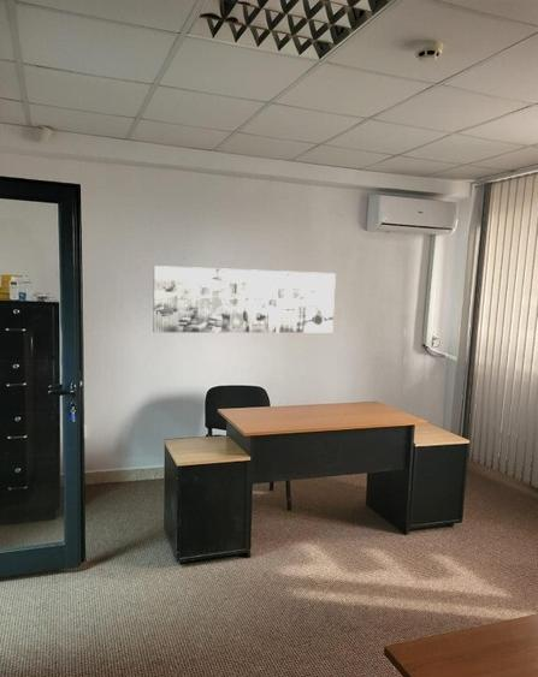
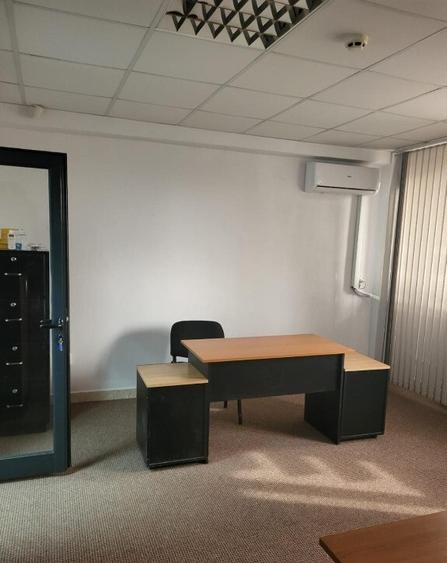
- wall art (248, 301)
